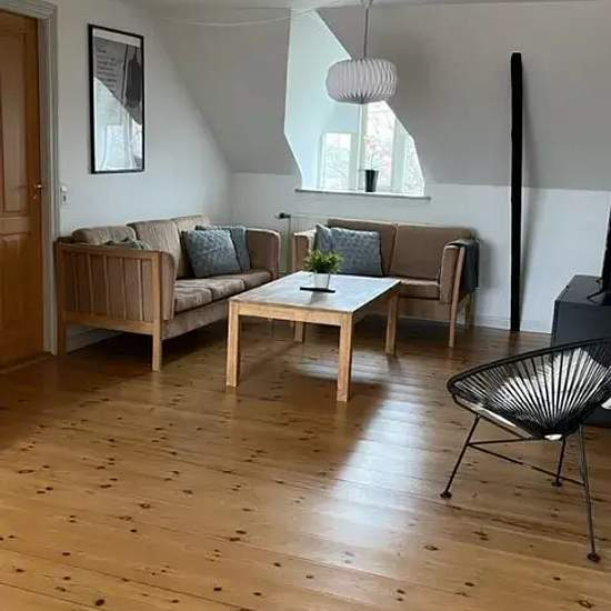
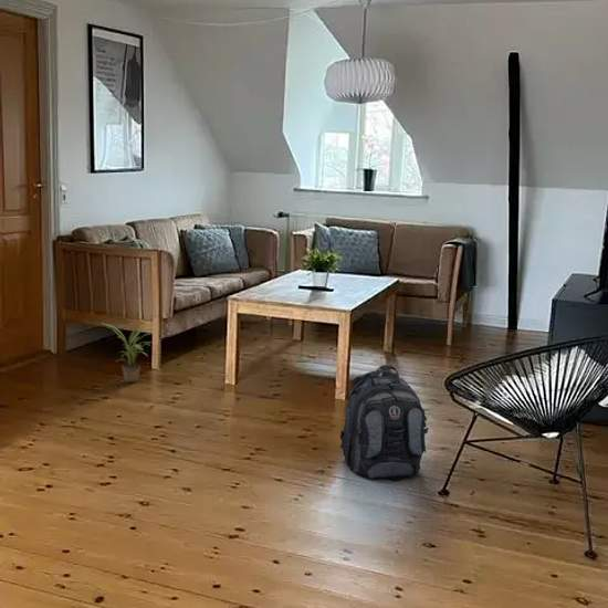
+ potted plant (127, 352)
+ backpack (384, 415)
